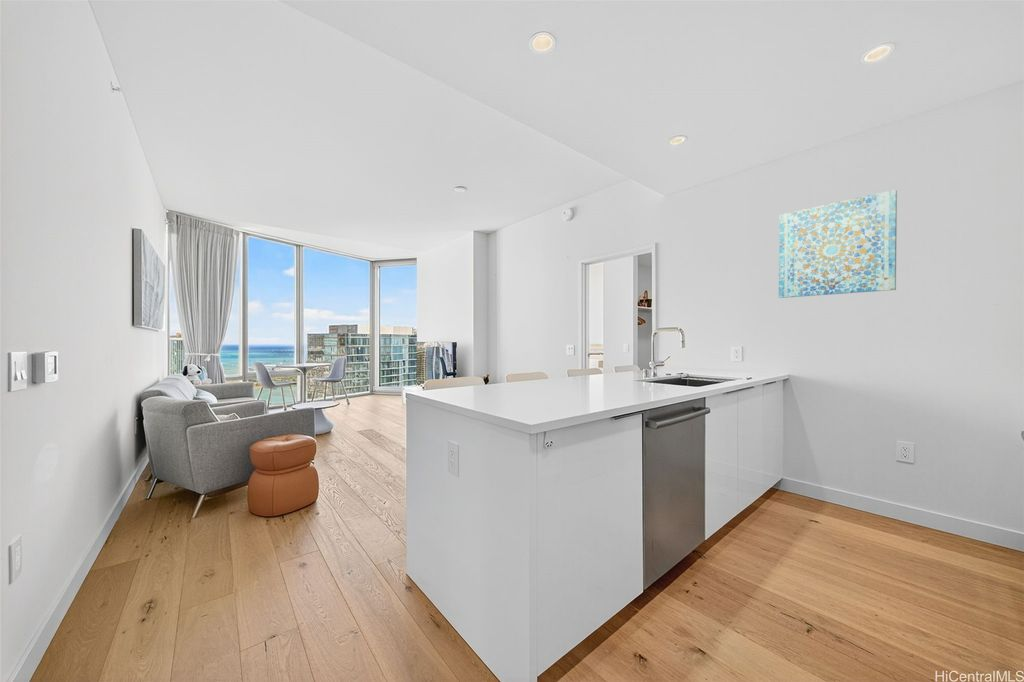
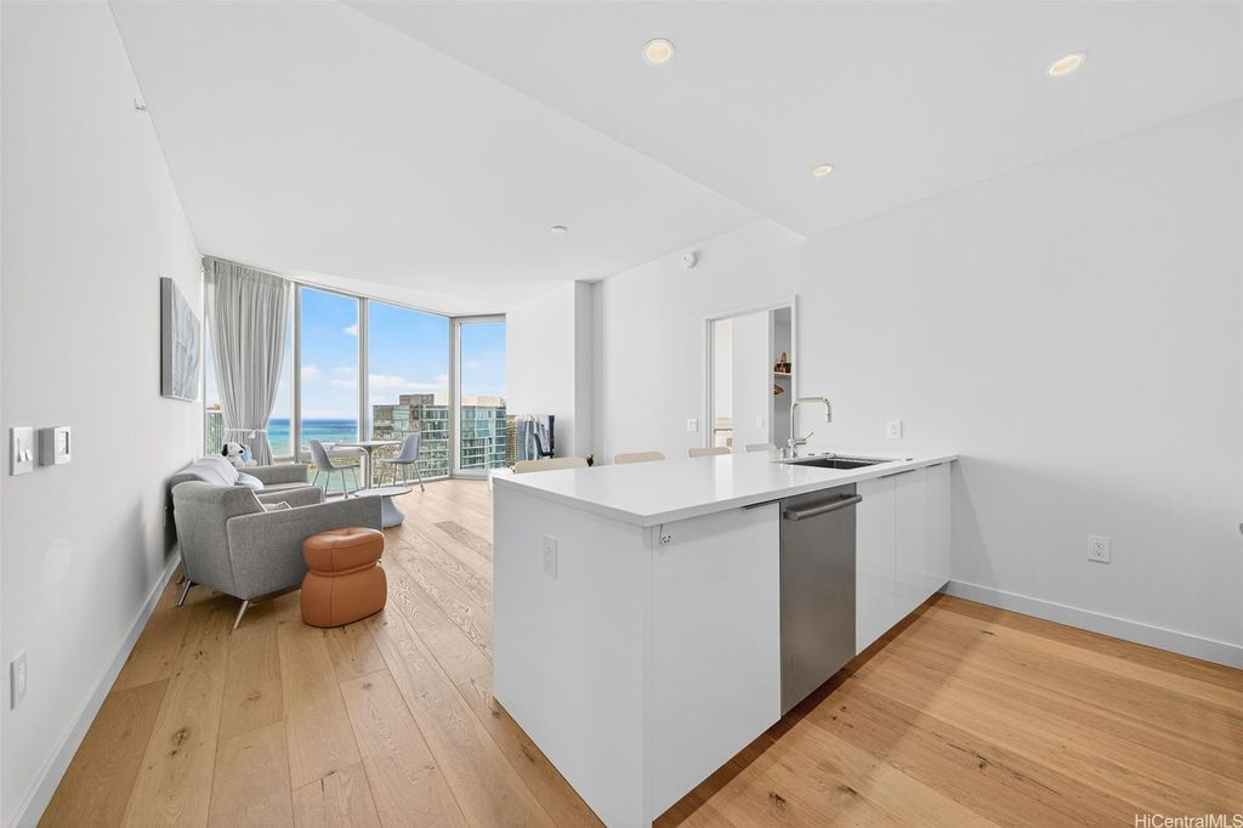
- wall art (832, 249)
